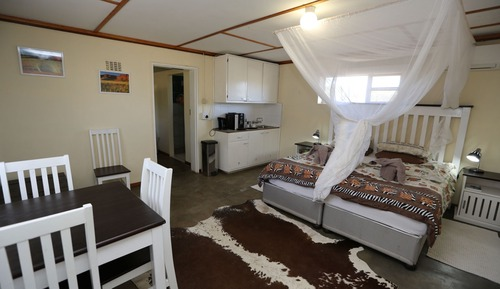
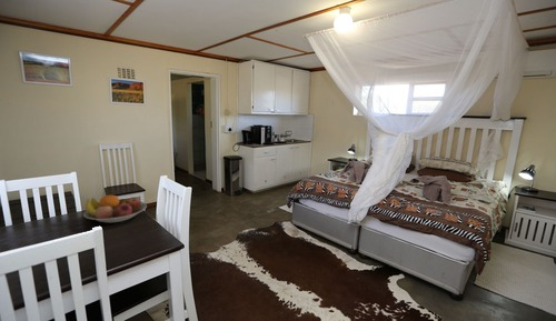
+ fruit bowl (116, 207)
